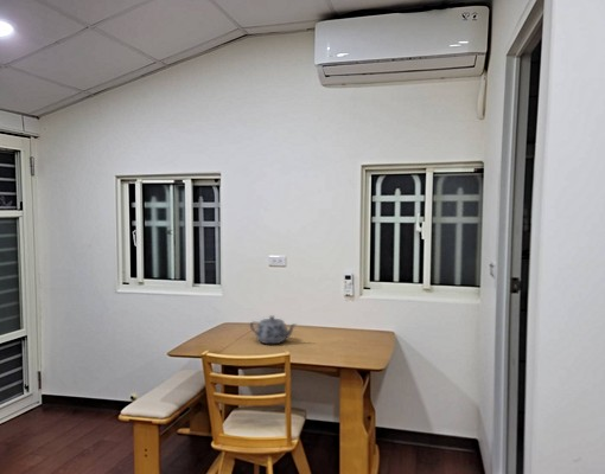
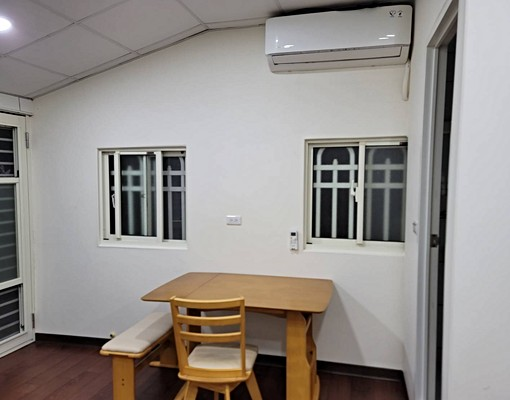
- teapot (273, 328)
